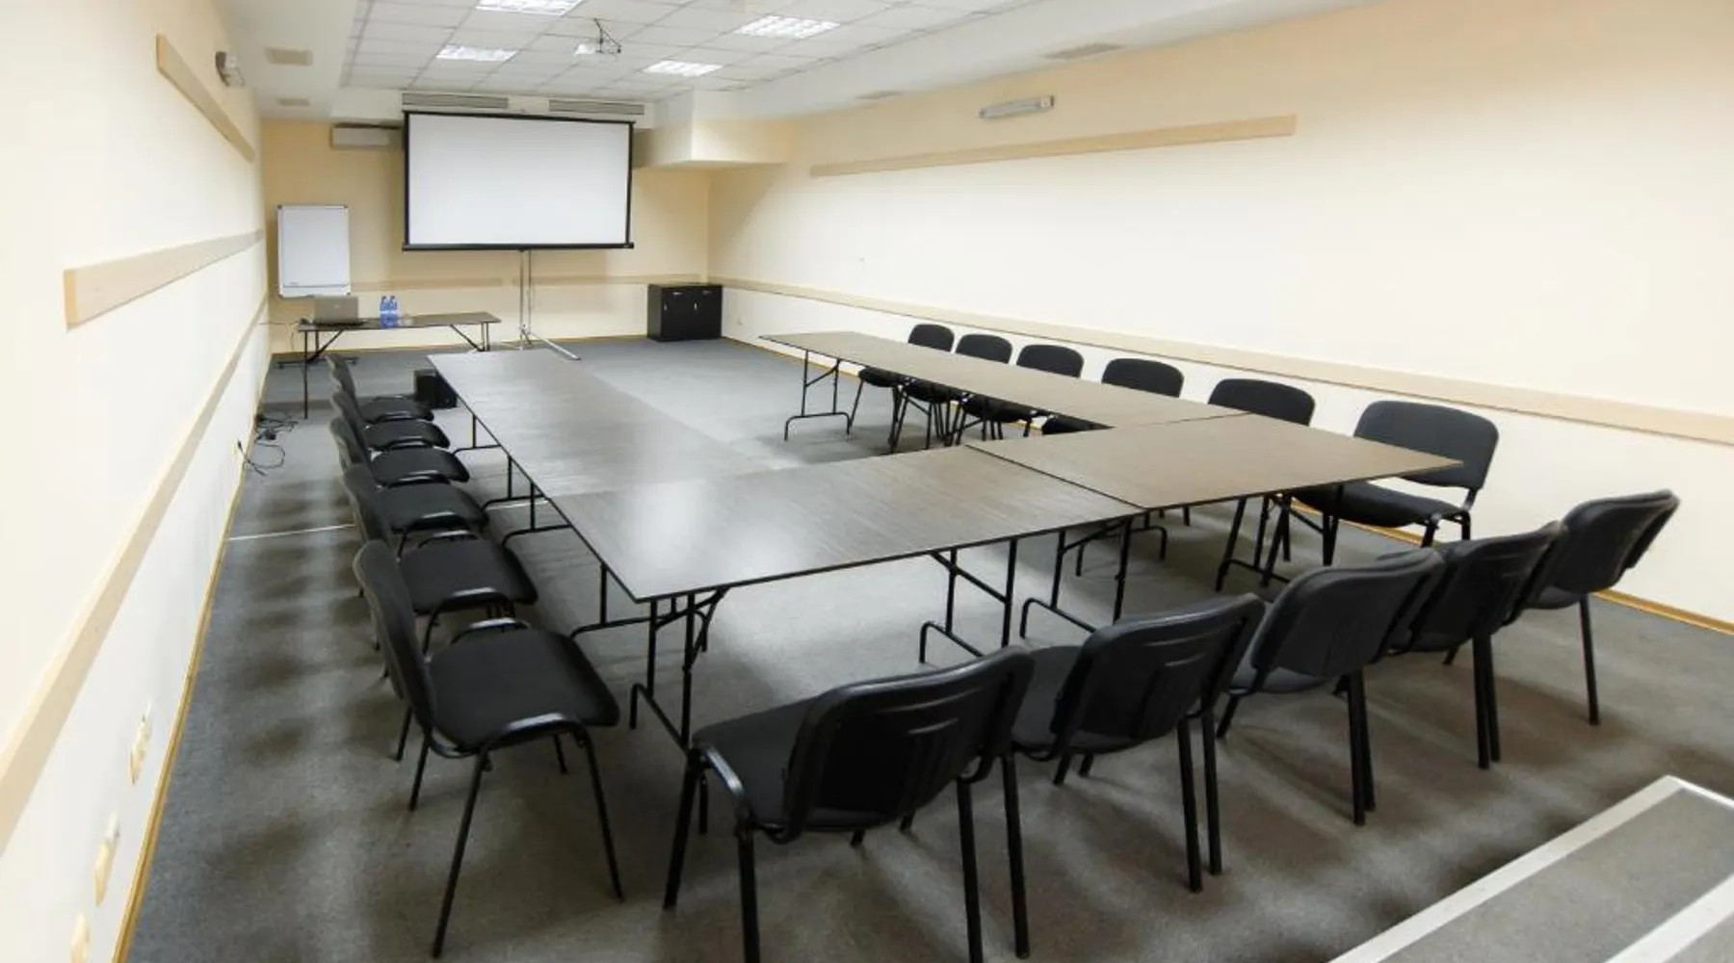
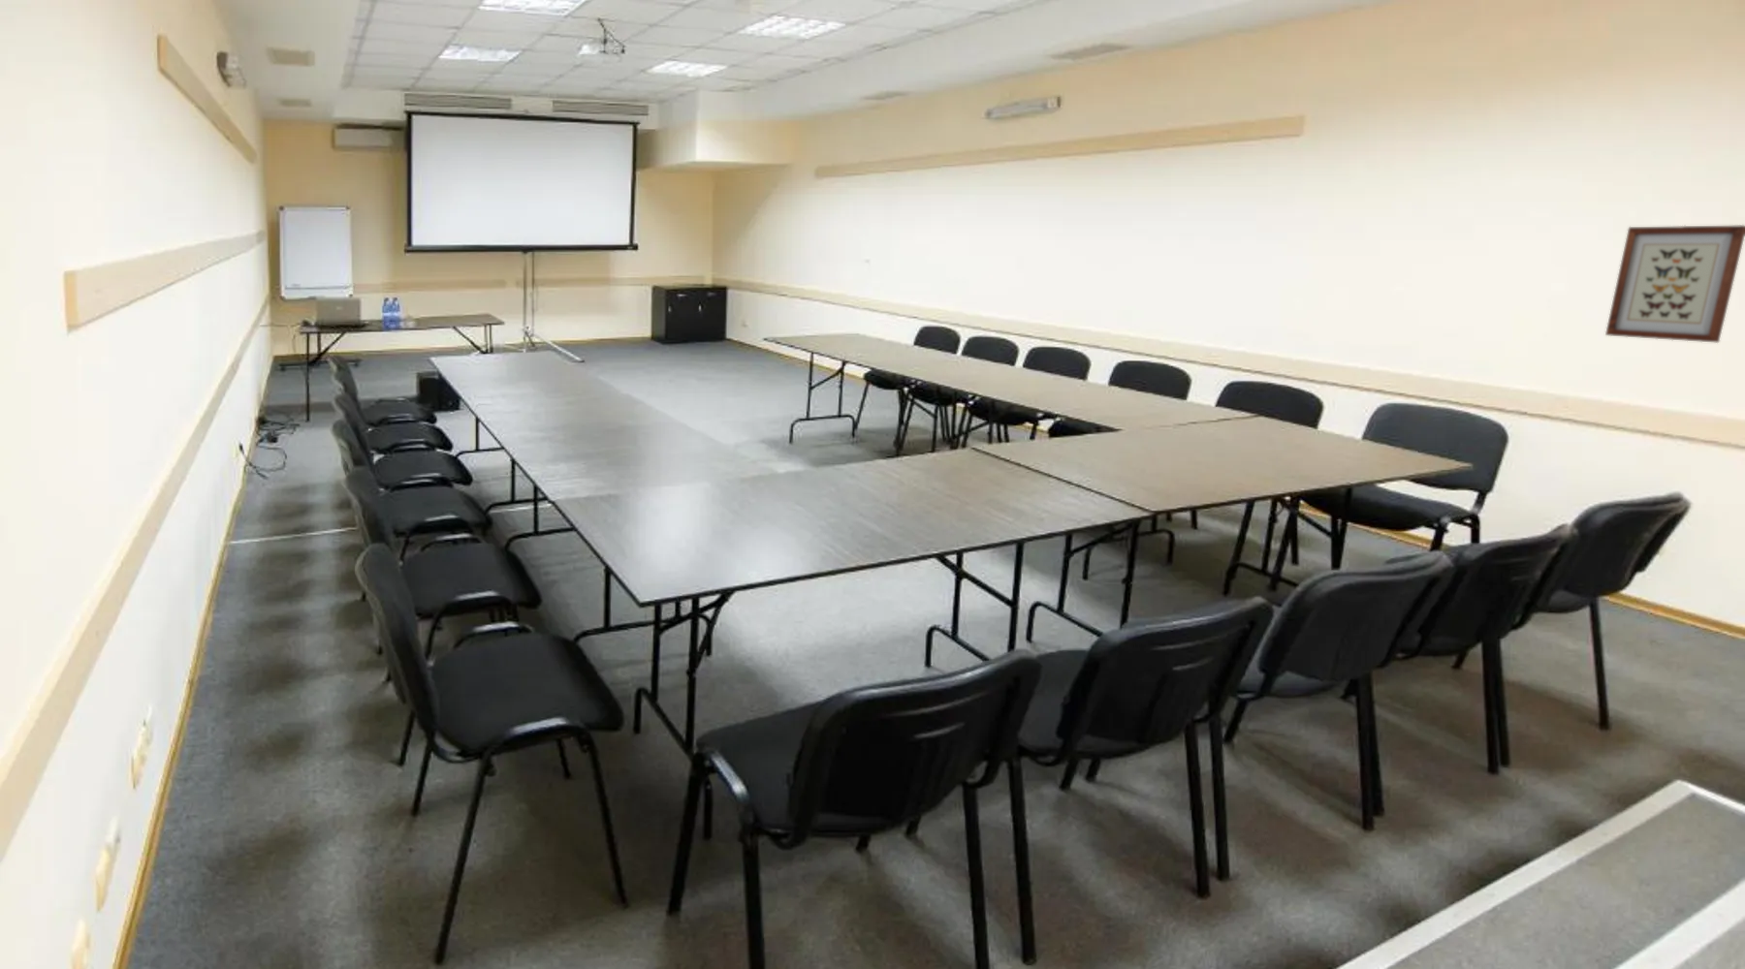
+ wall art (1672, 283)
